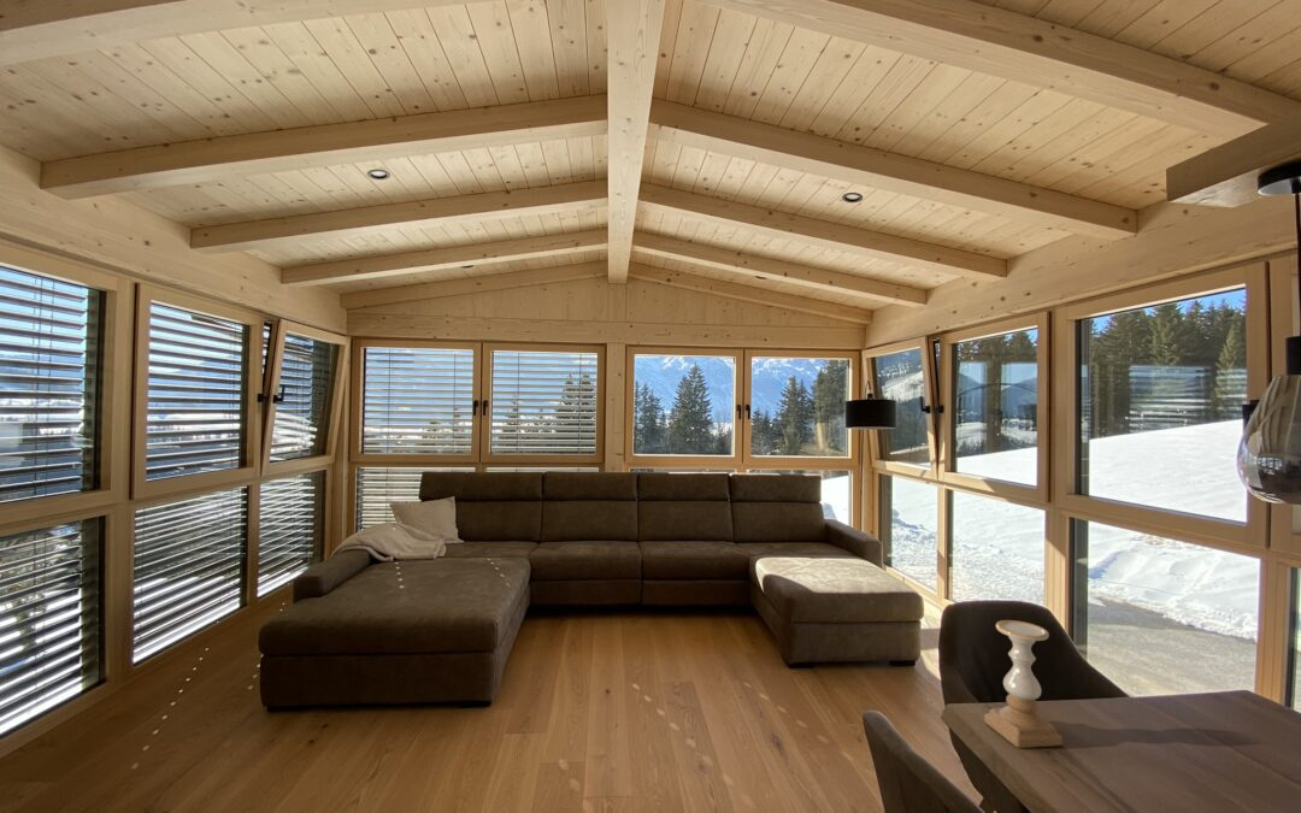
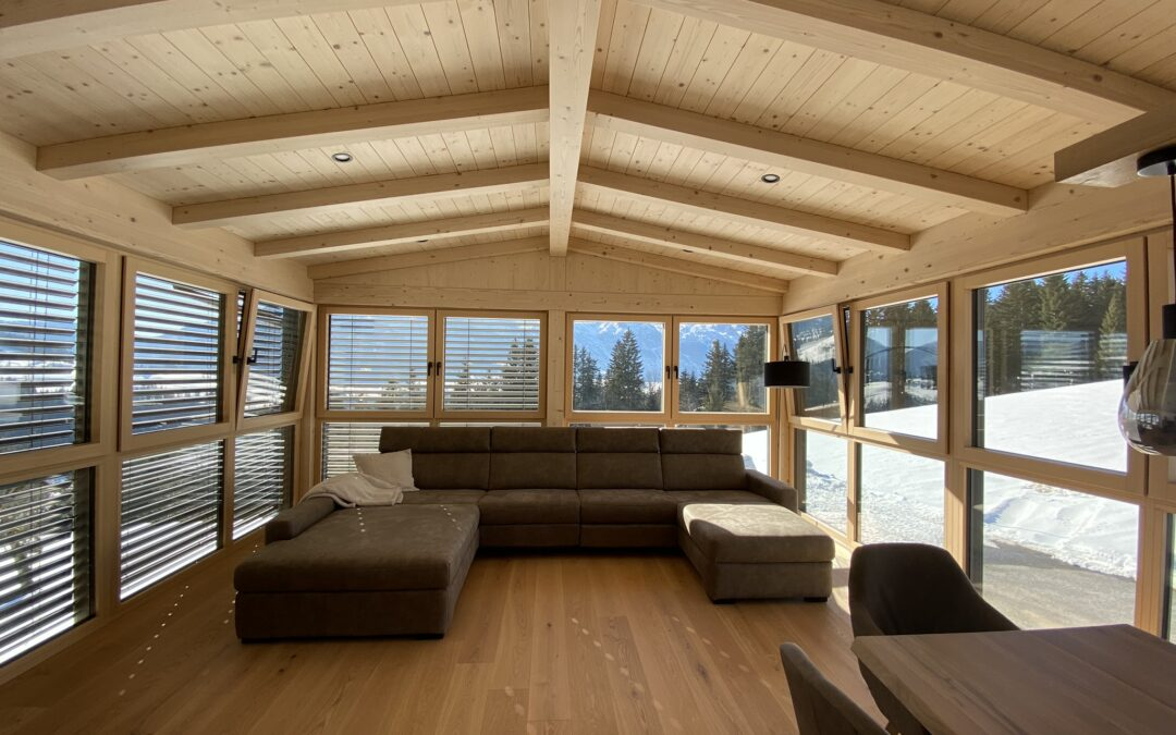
- candle holder (1022, 679)
